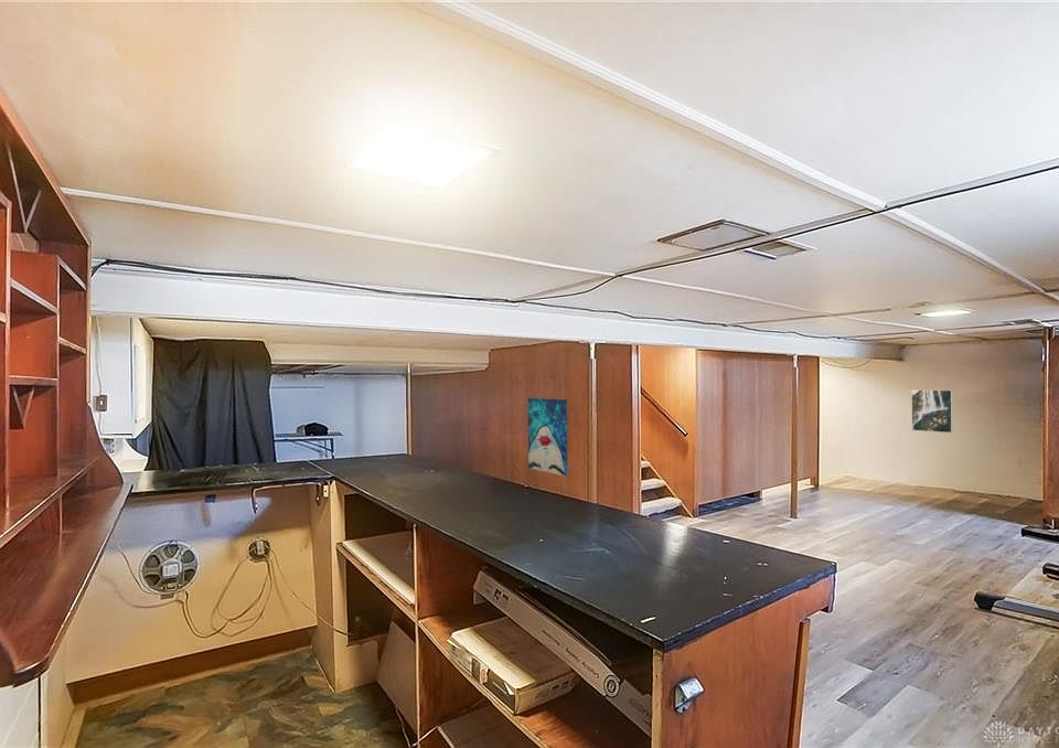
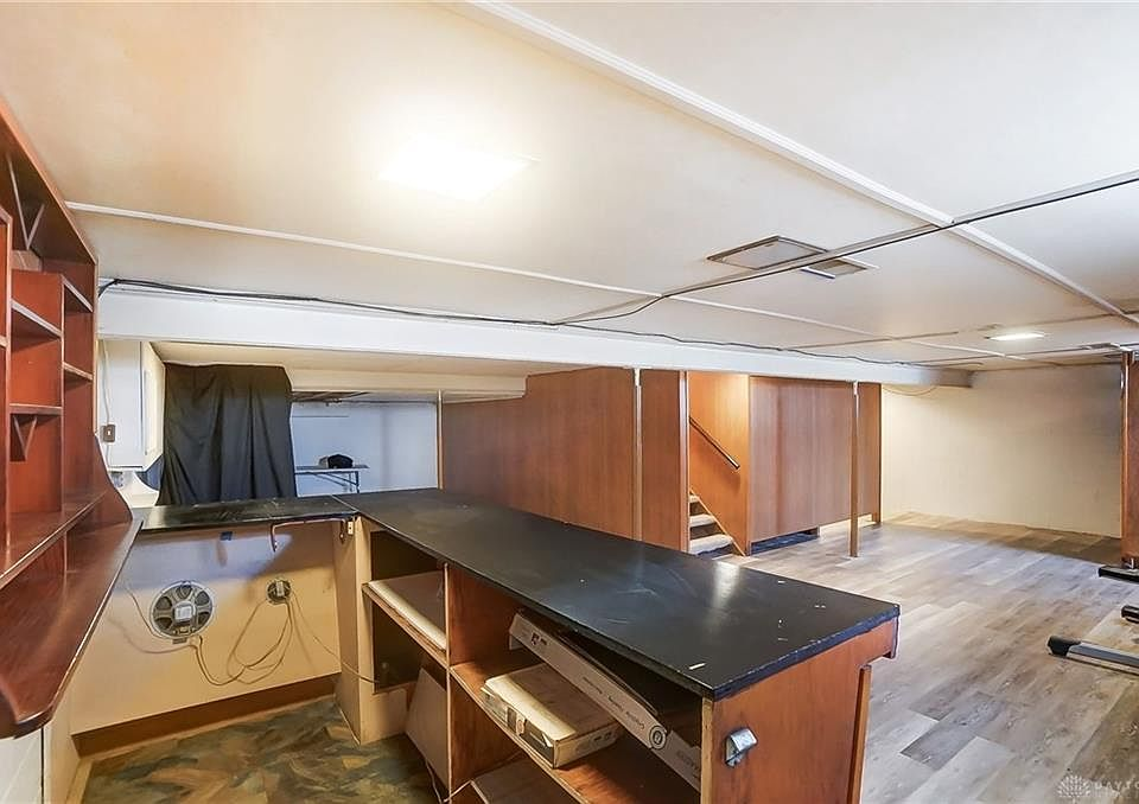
- wall art (546, 435)
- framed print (931, 410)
